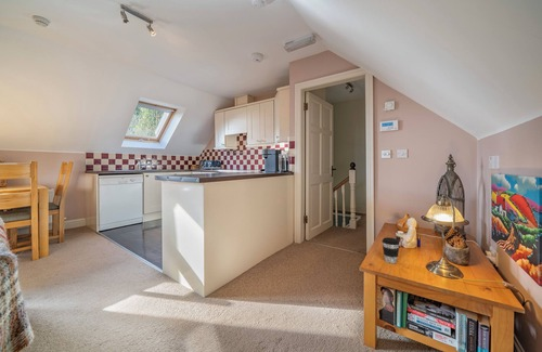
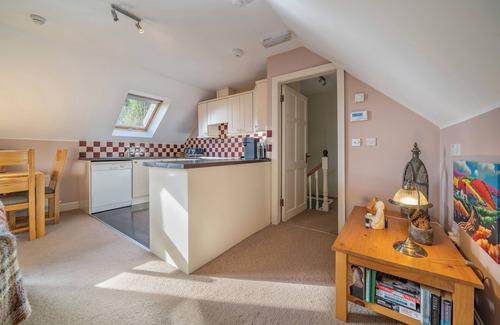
- coffee cup (390, 250)
